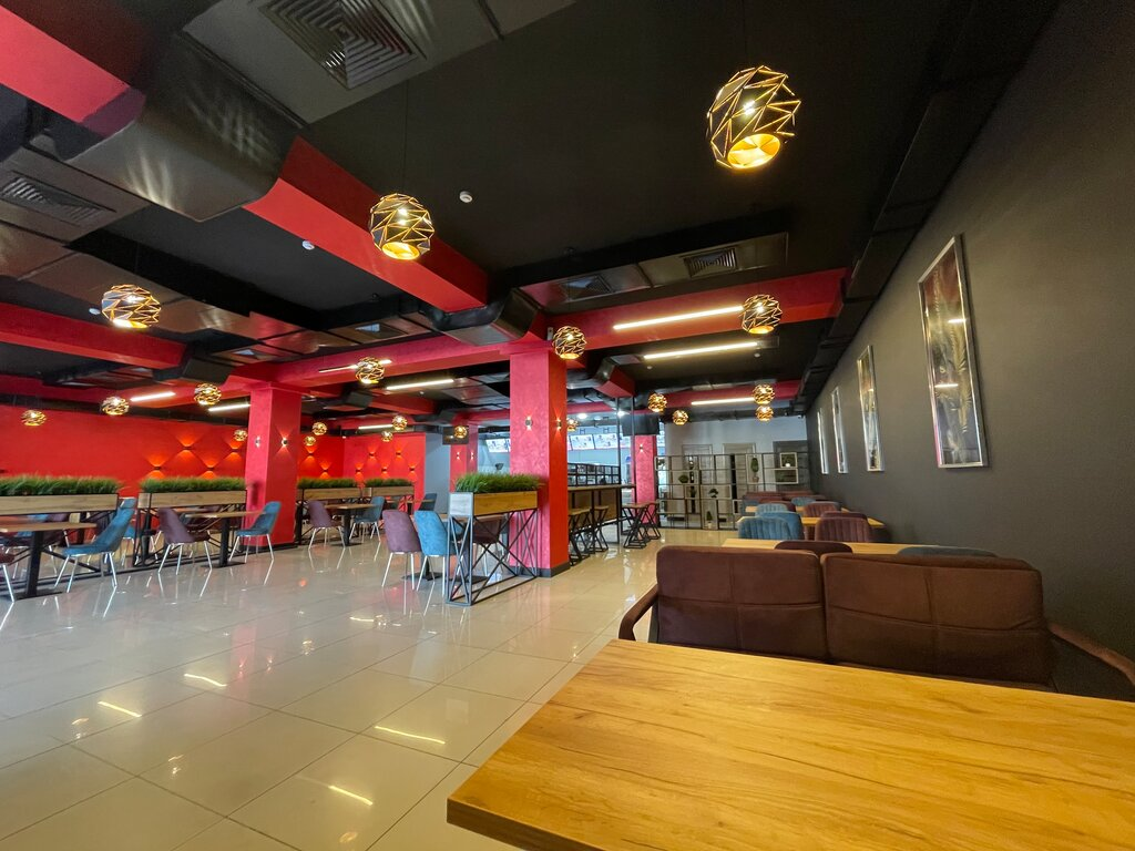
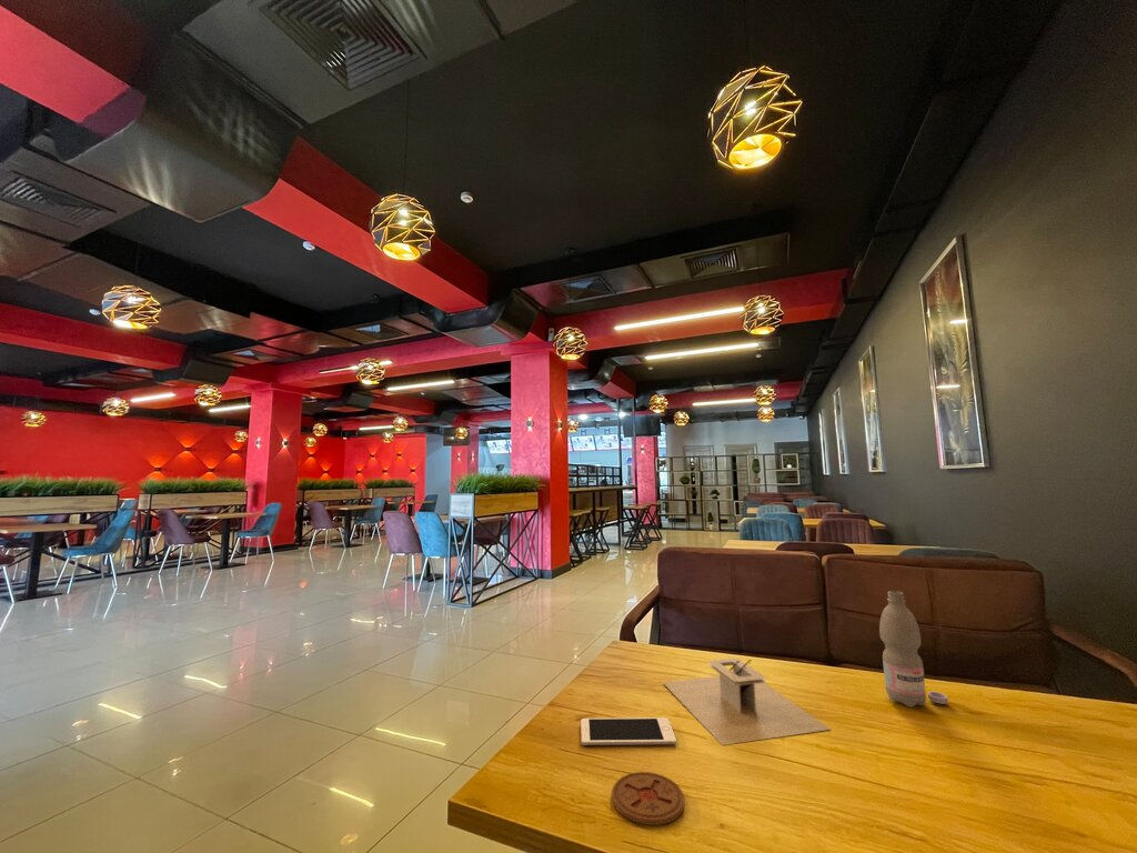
+ utensil holder (736, 679)
+ water bottle (912, 645)
+ cell phone (626, 731)
+ coaster (647, 796)
